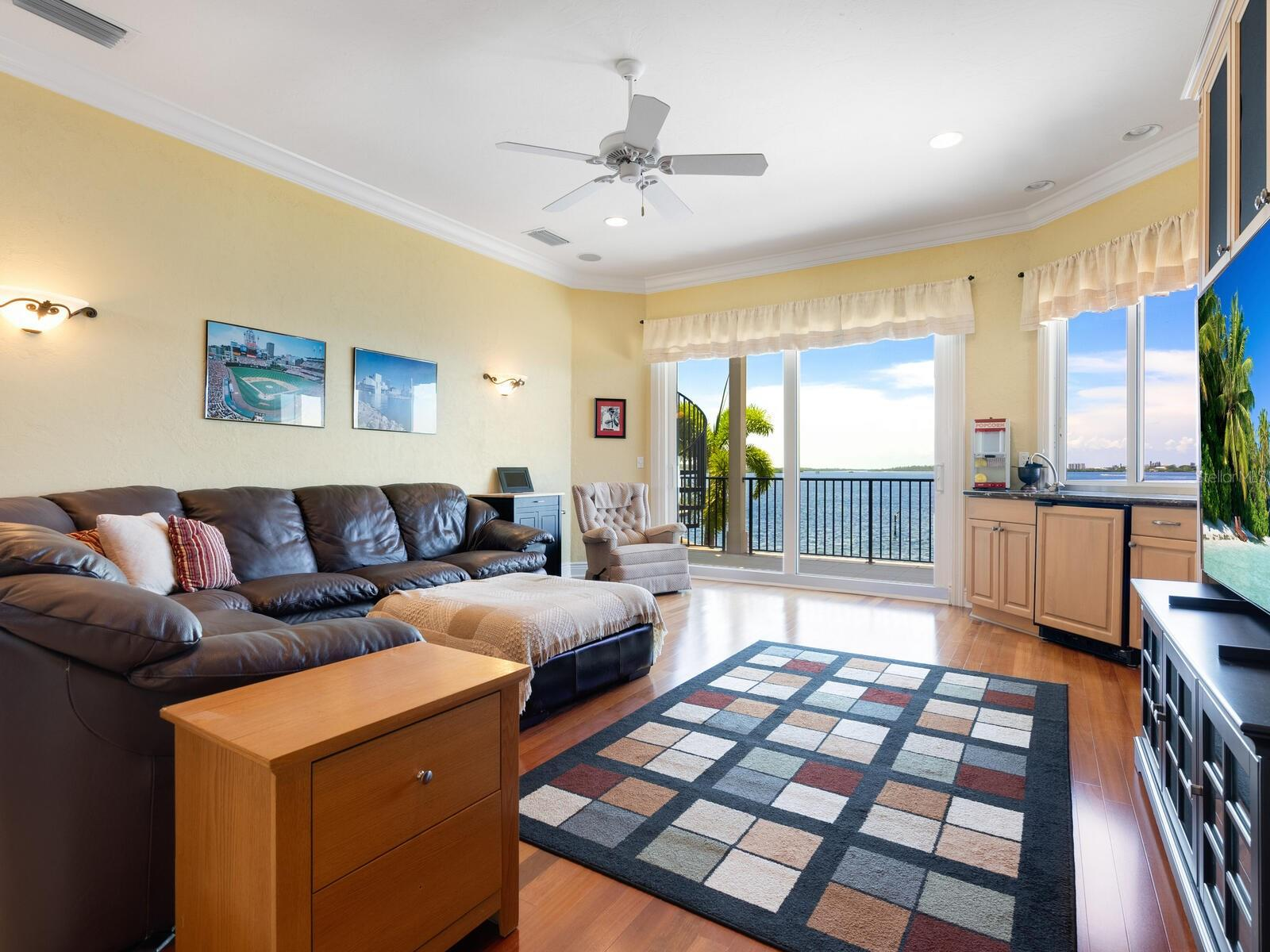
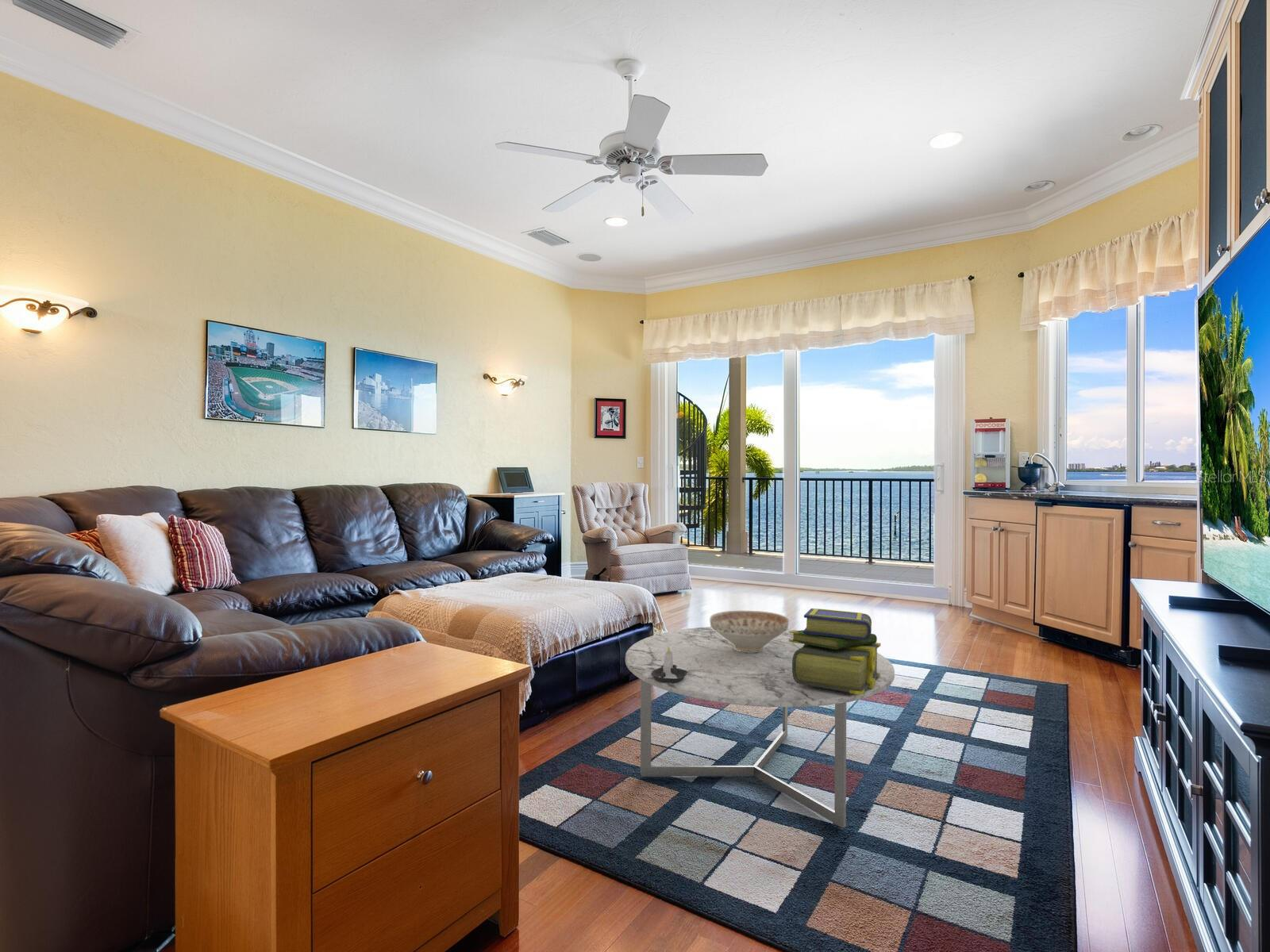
+ decorative bowl (749, 632)
+ stack of books (836, 644)
+ candle (668, 662)
+ coffee table (754, 705)
